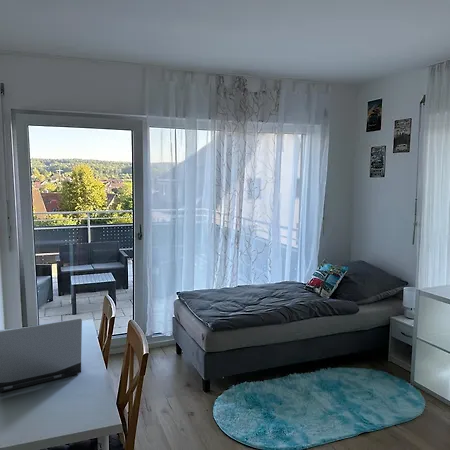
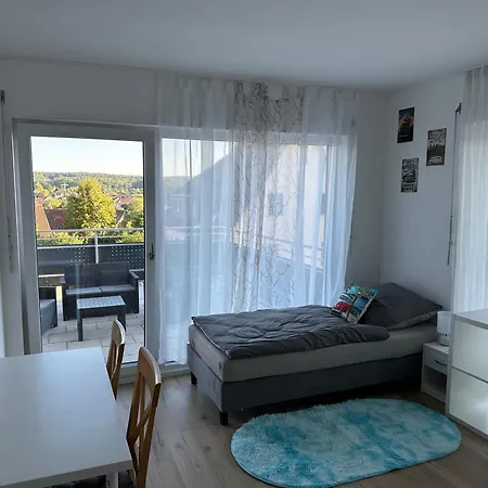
- laptop computer (29, 346)
